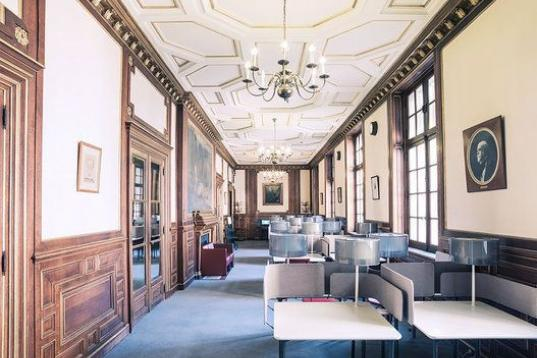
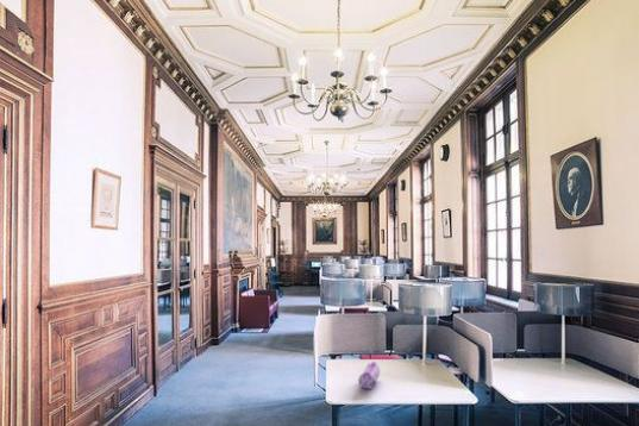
+ pencil case (369, 375)
